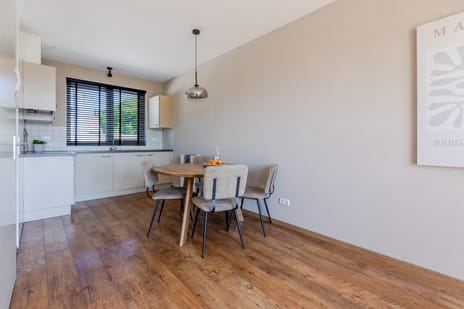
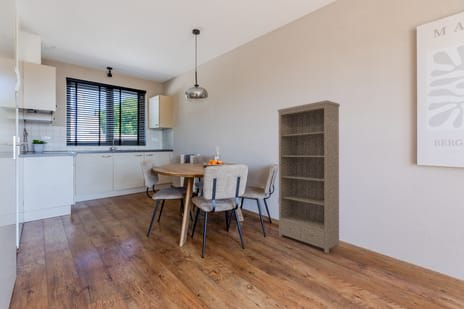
+ bookshelf (307, 174)
